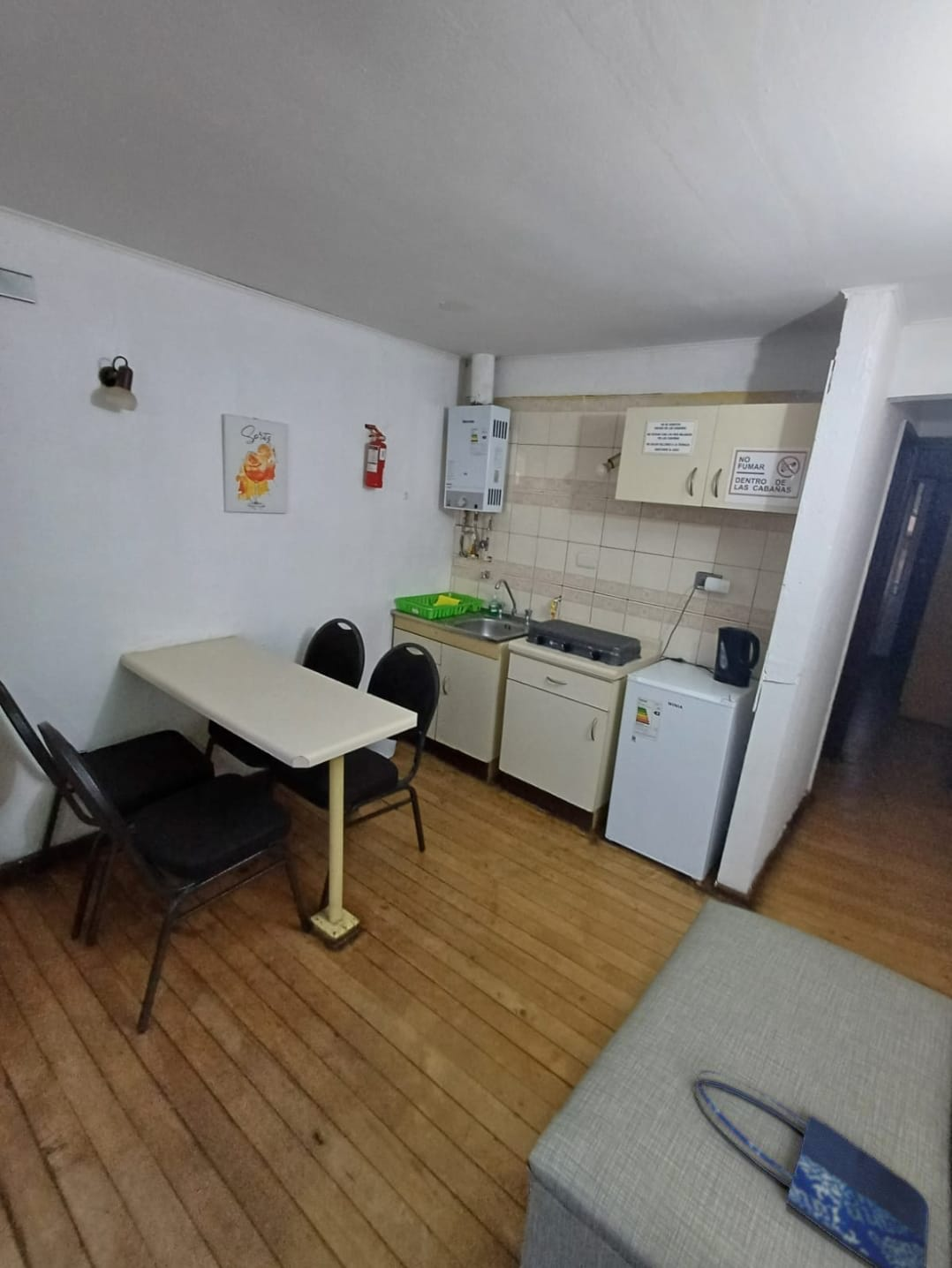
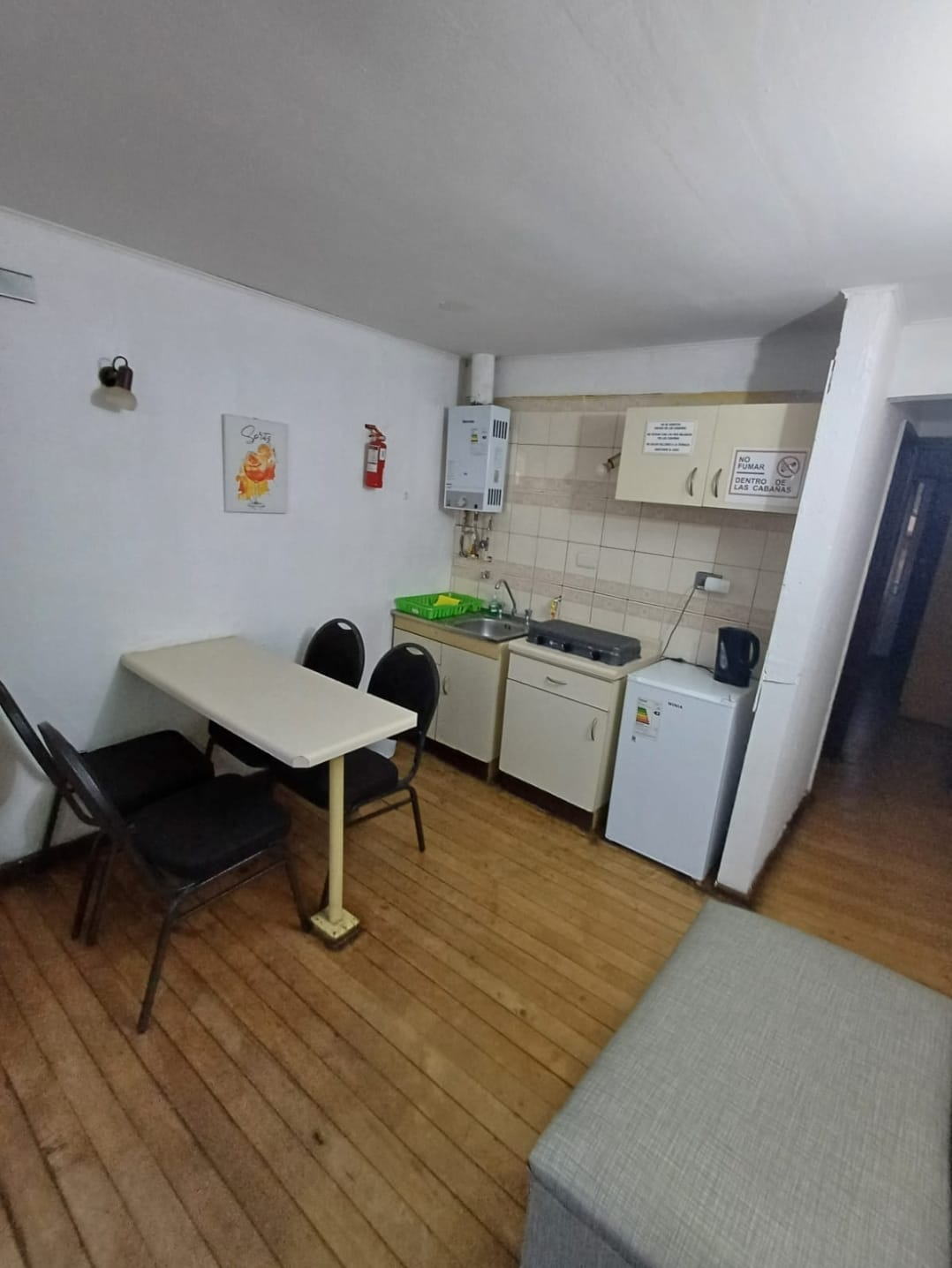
- shopping bag (800, 1151)
